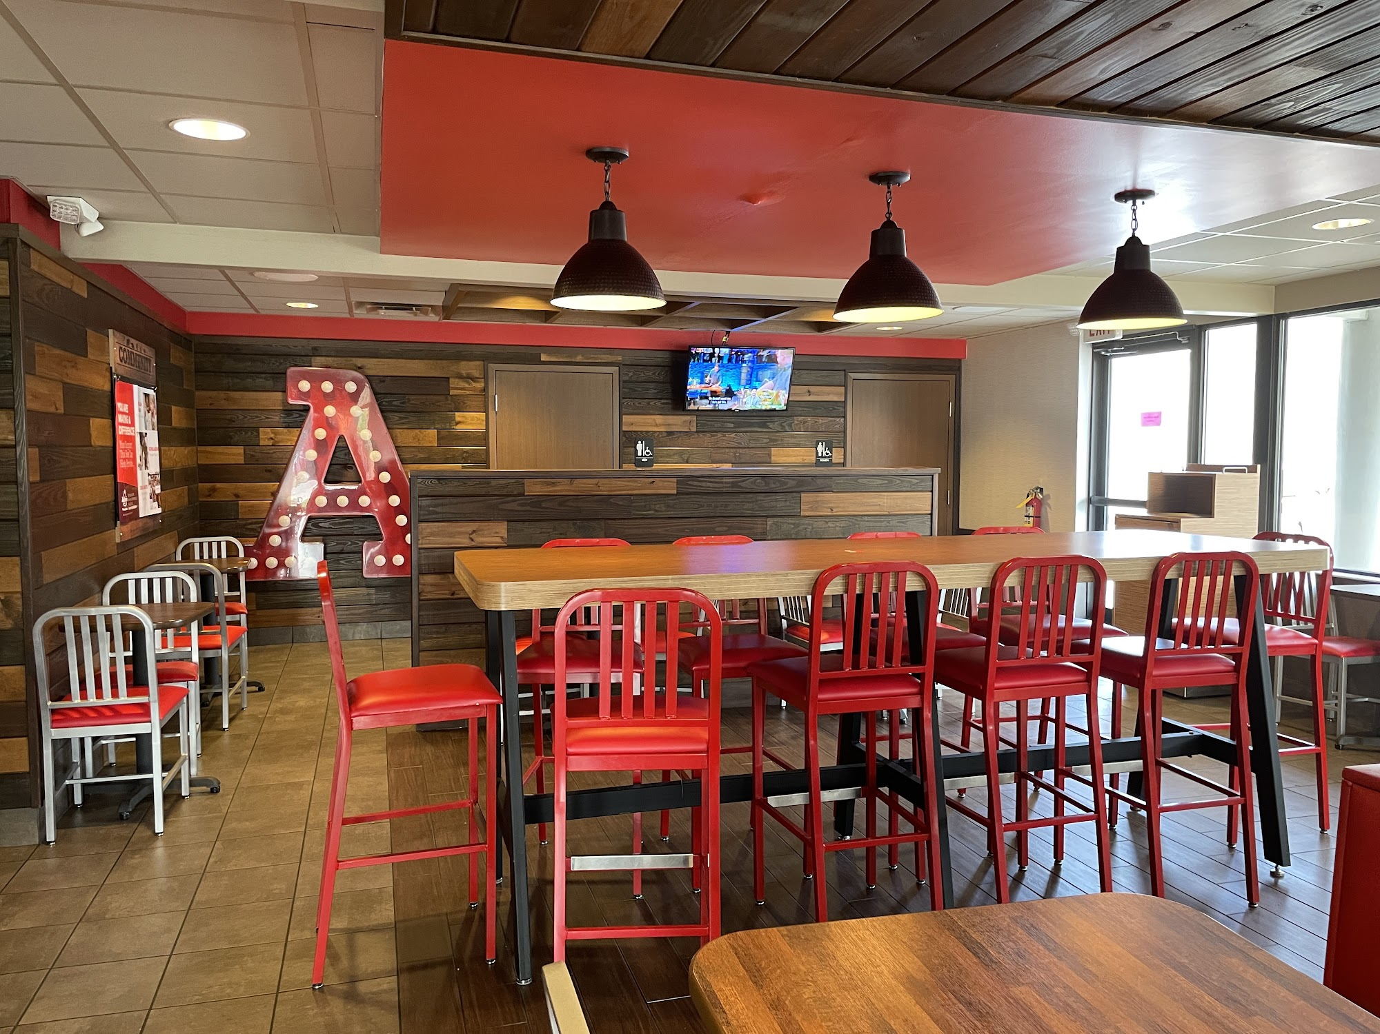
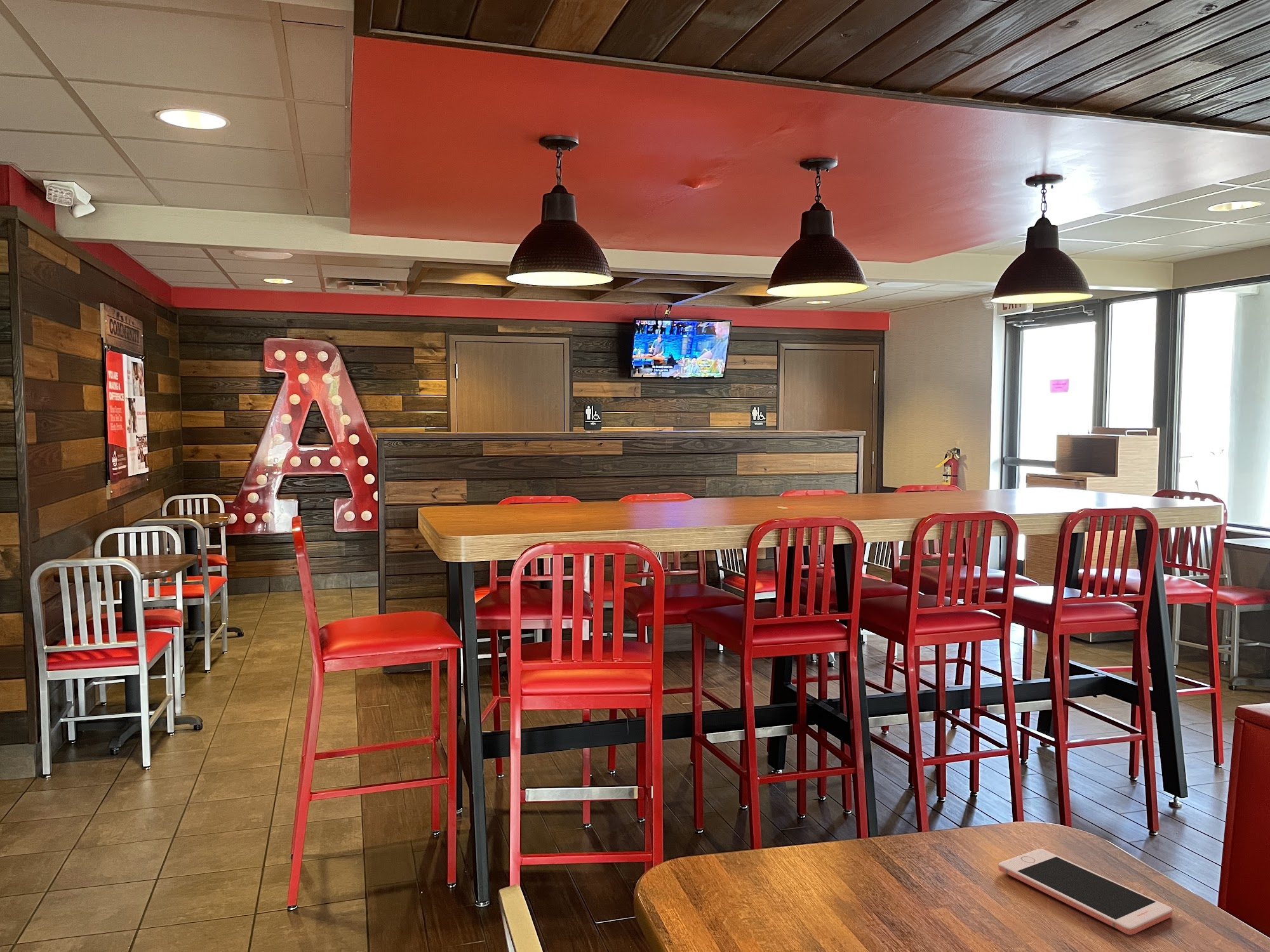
+ cell phone (1081, 888)
